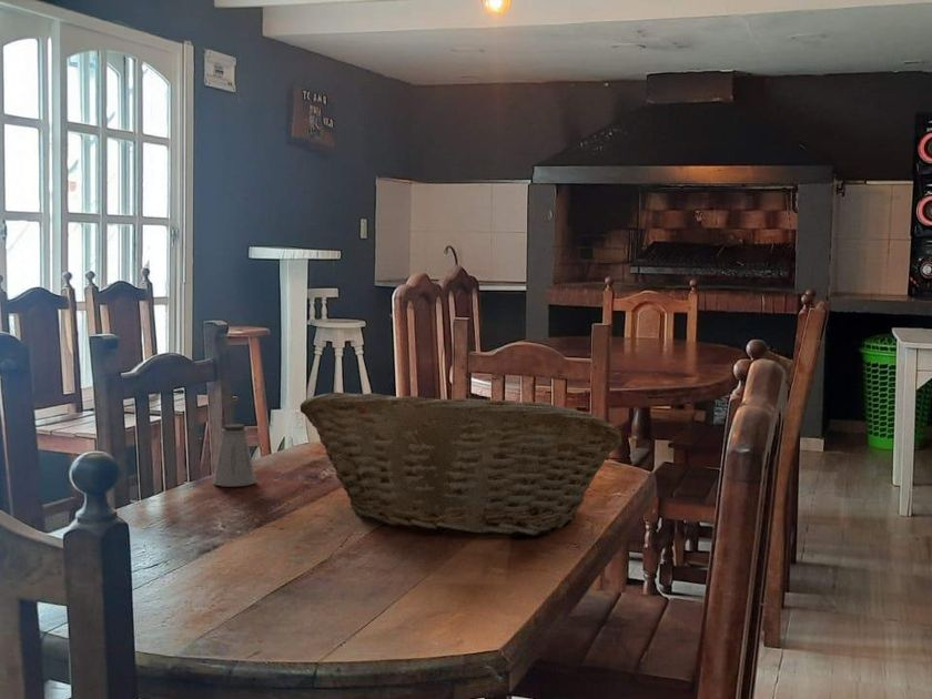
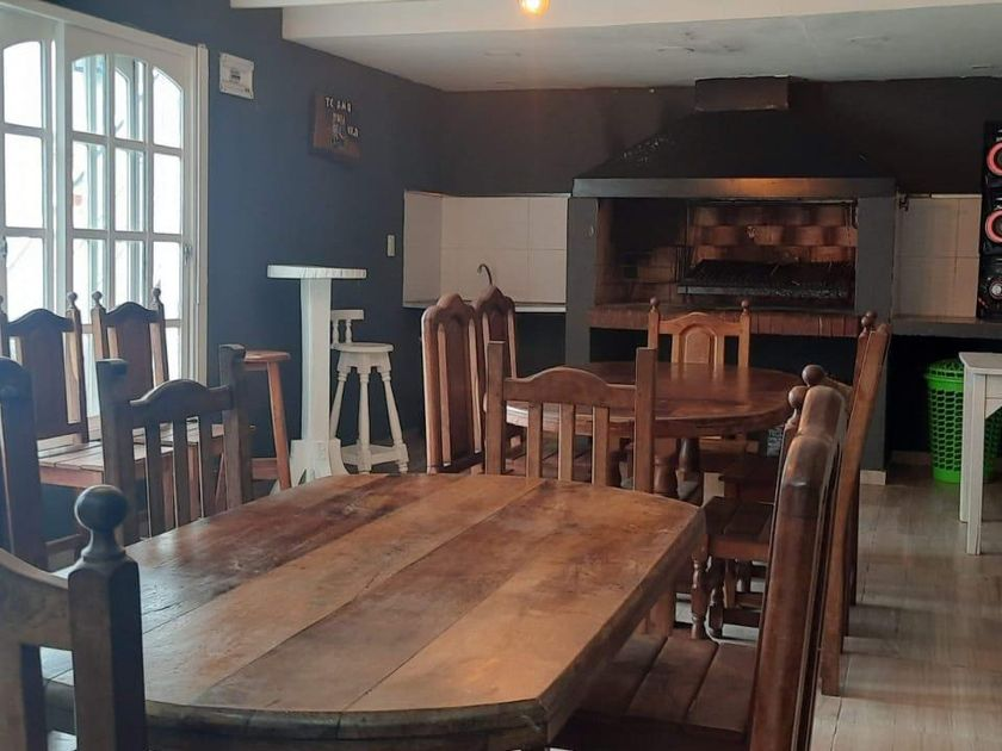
- saltshaker (234, 454)
- fruit basket (458, 449)
